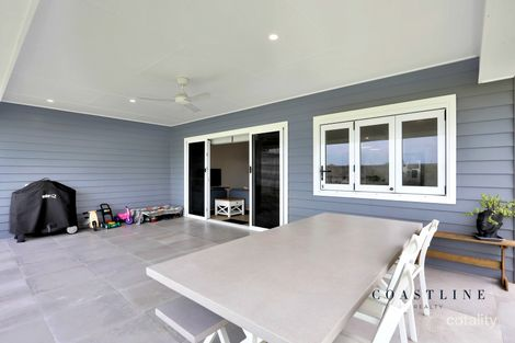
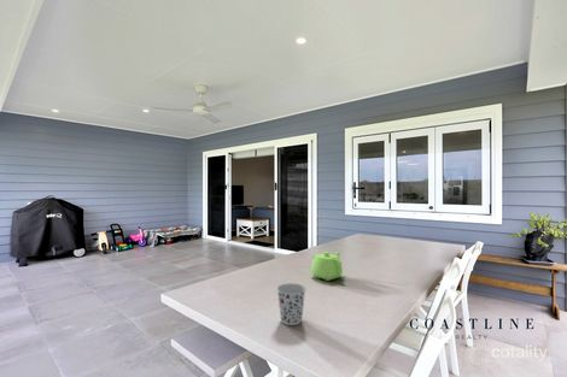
+ teapot (329, 264)
+ cup (291, 304)
